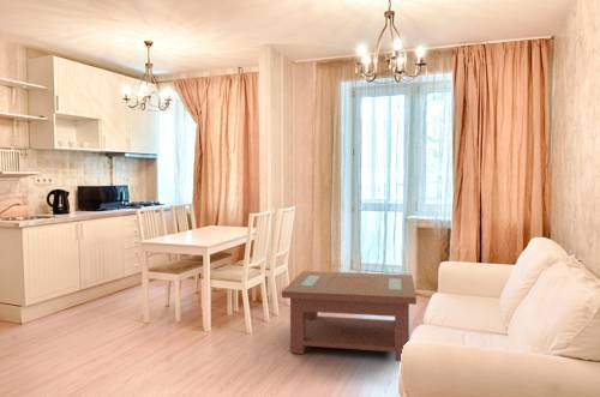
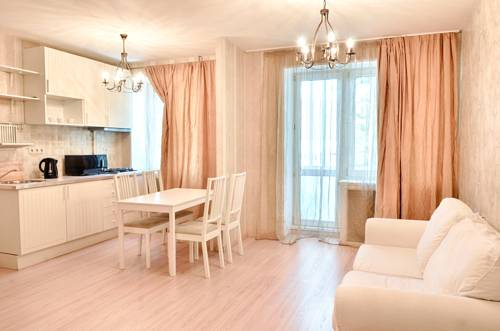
- coffee table (352, 312)
